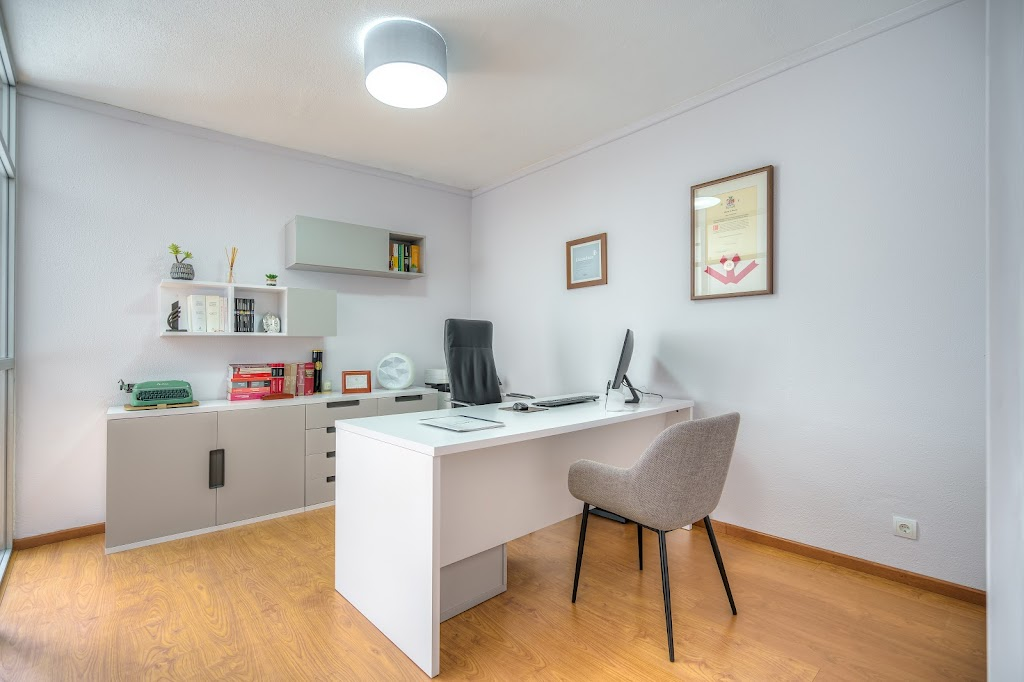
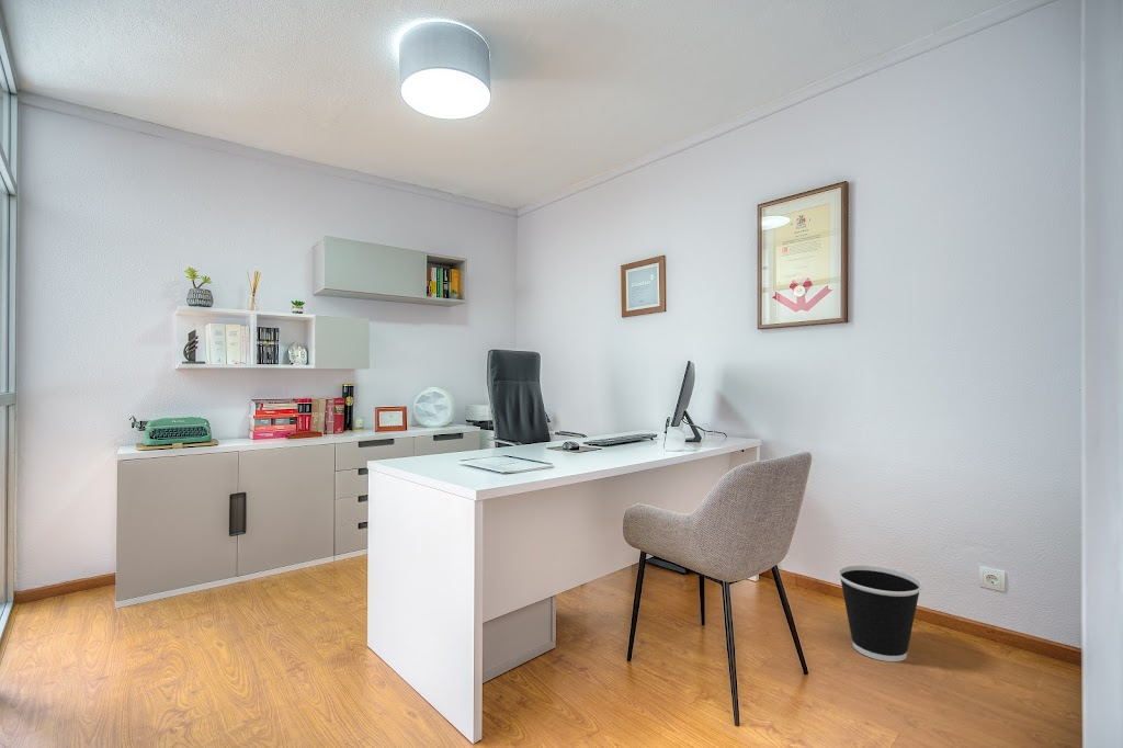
+ wastebasket (878, 613)
